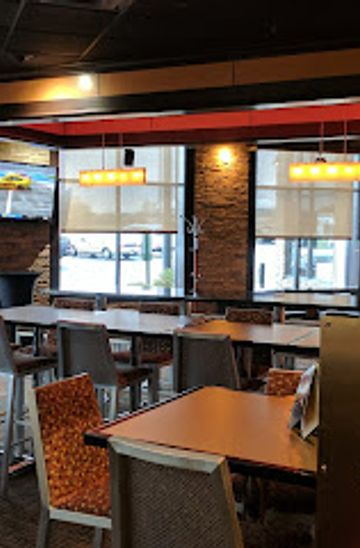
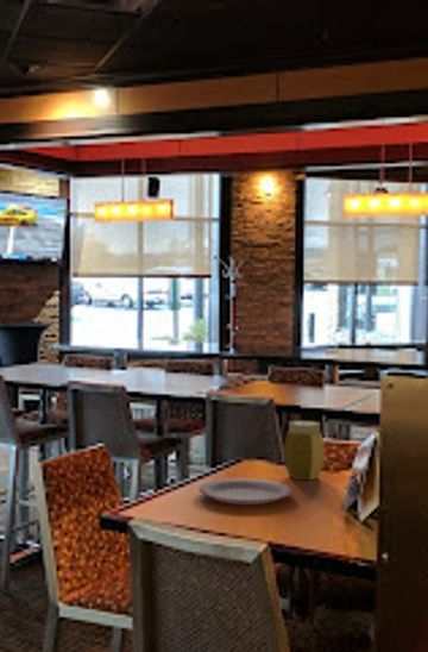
+ jar (303, 450)
+ plate (245, 491)
